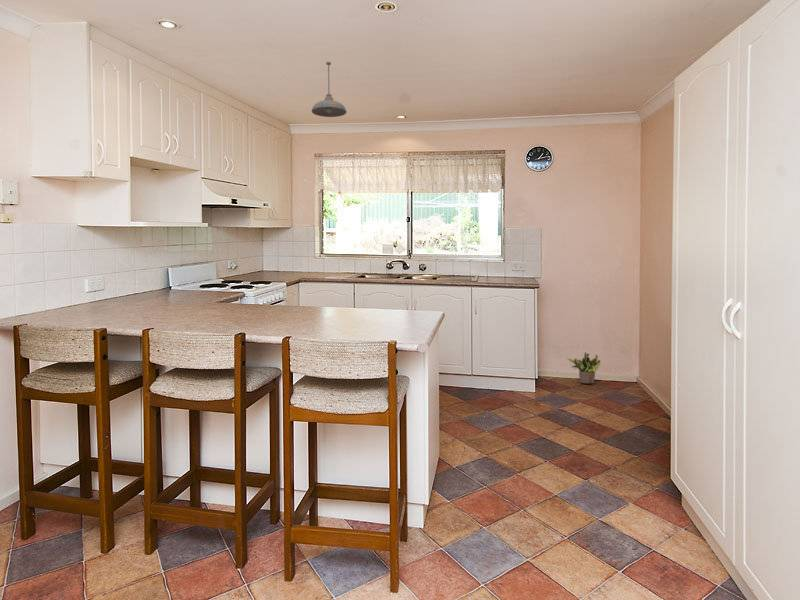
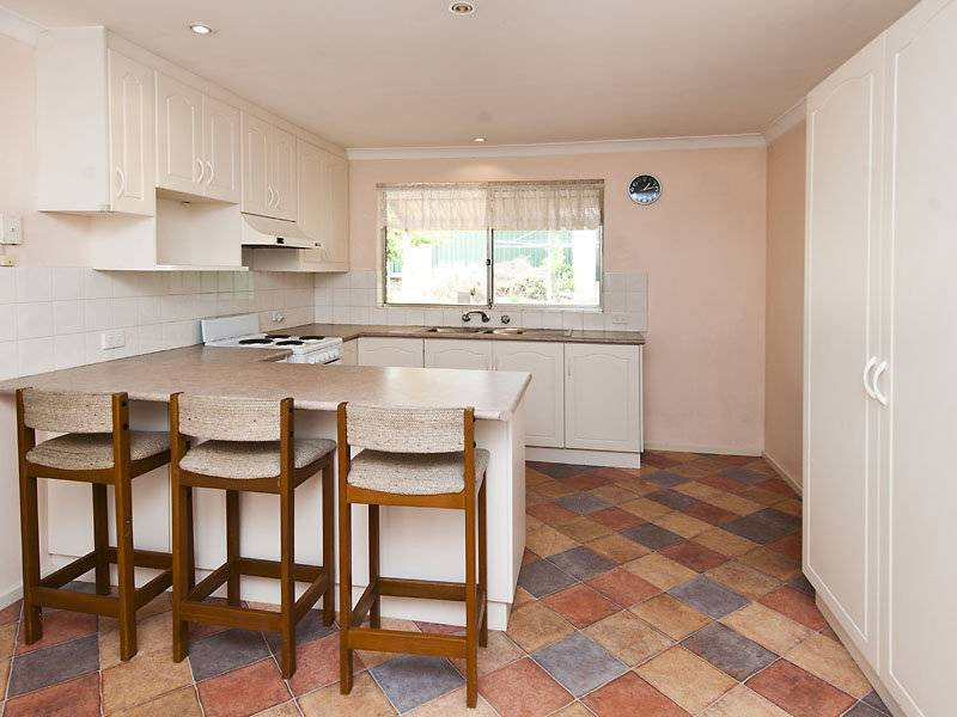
- potted plant (583, 366)
- pendant light (328, 87)
